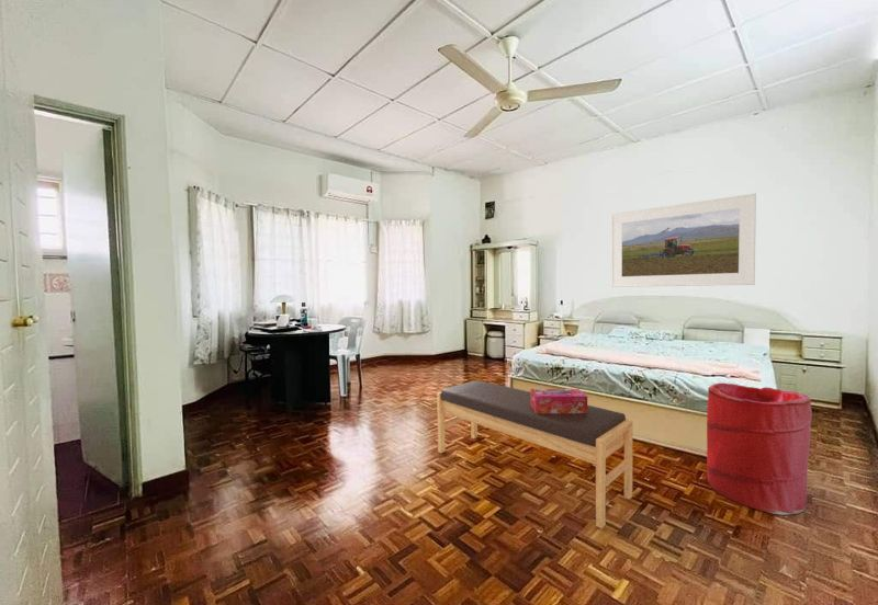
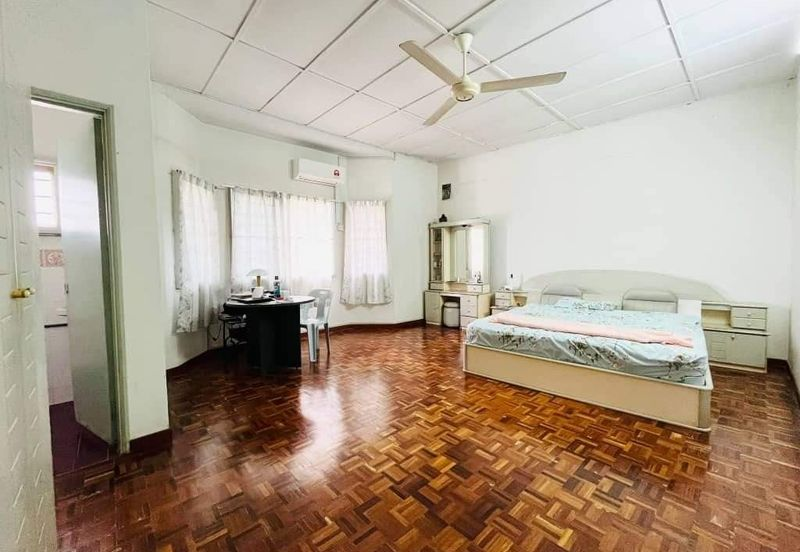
- bench (522, 435)
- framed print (675, 246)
- laundry hamper (755, 440)
- tissue box (558, 400)
